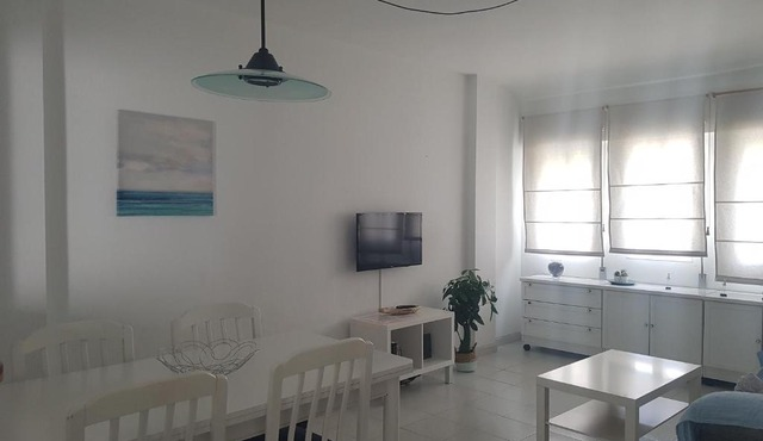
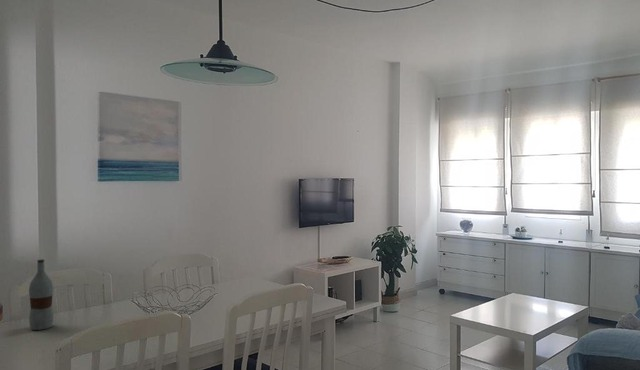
+ bottle (41, 293)
